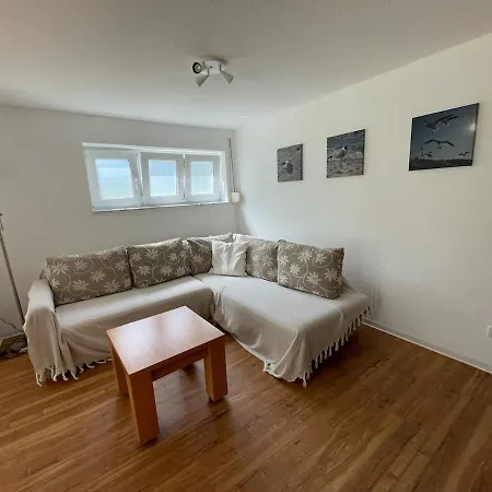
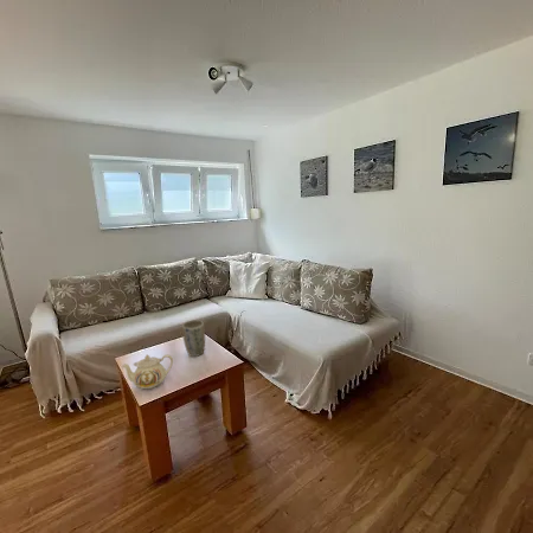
+ teapot (148, 368)
+ plant pot (194, 338)
